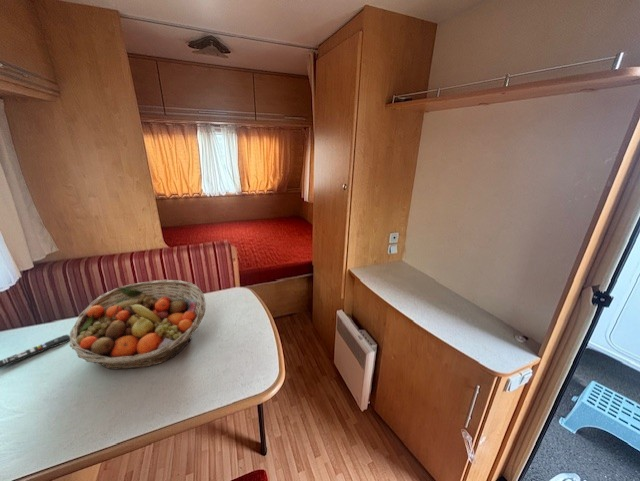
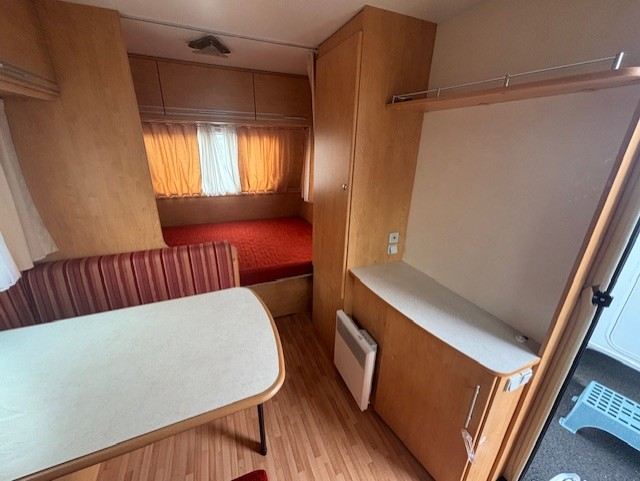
- fruit basket (145, 321)
- remote control (32, 351)
